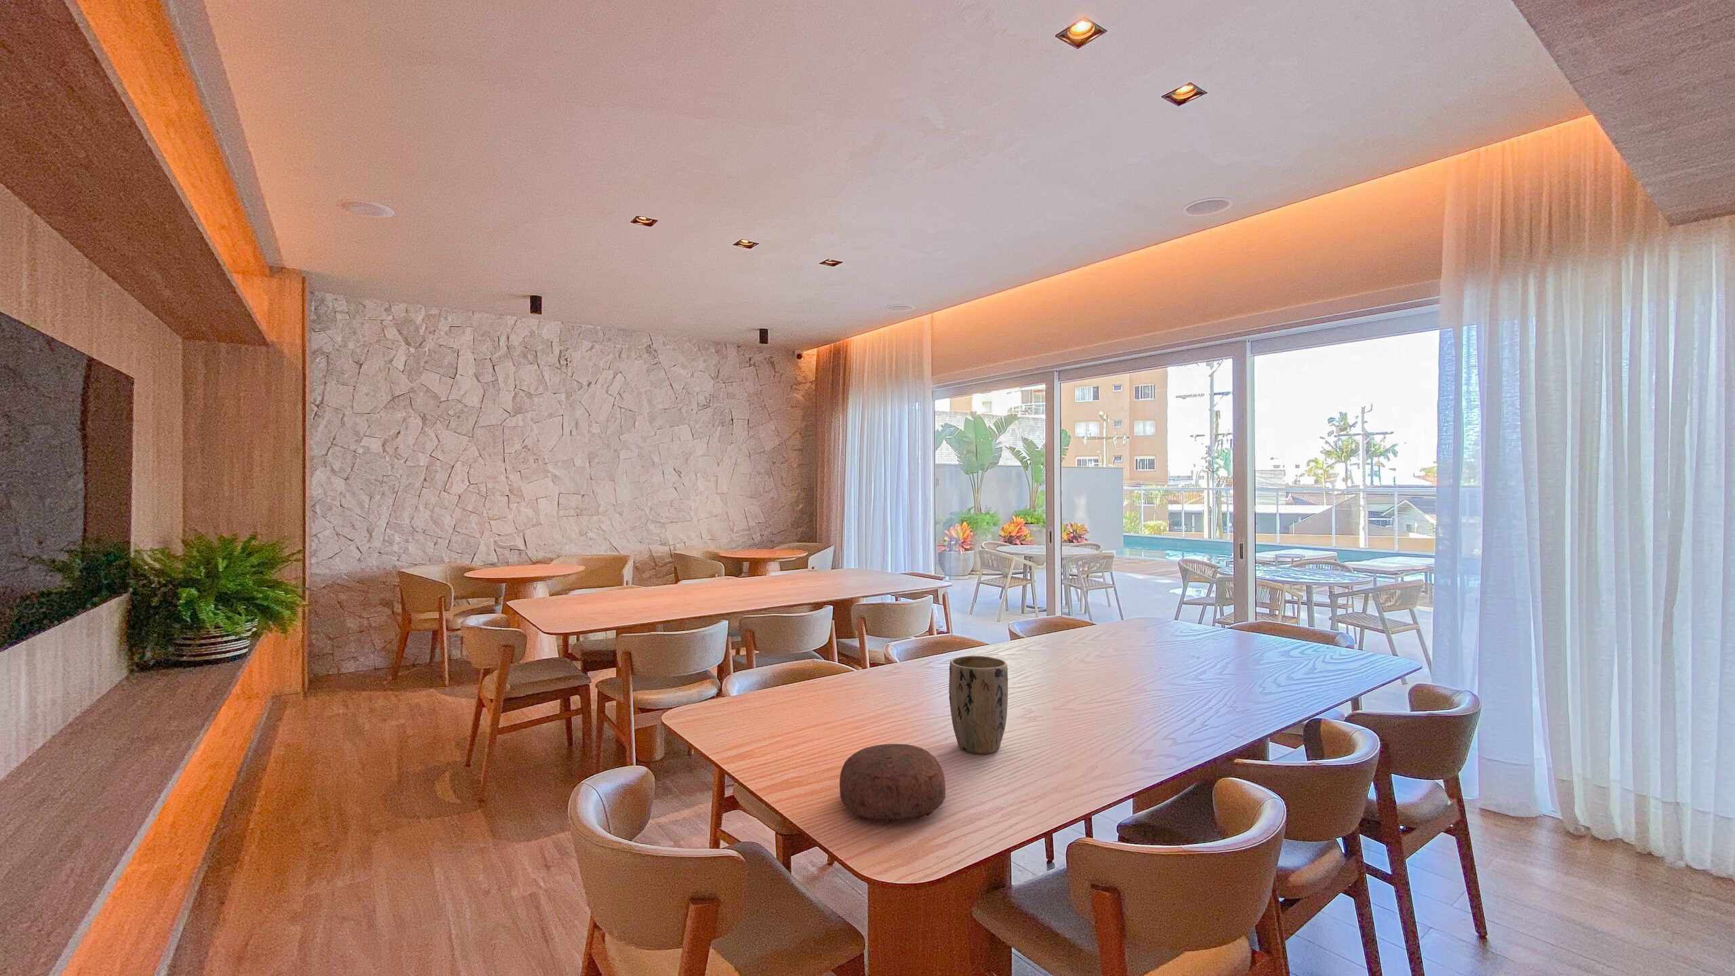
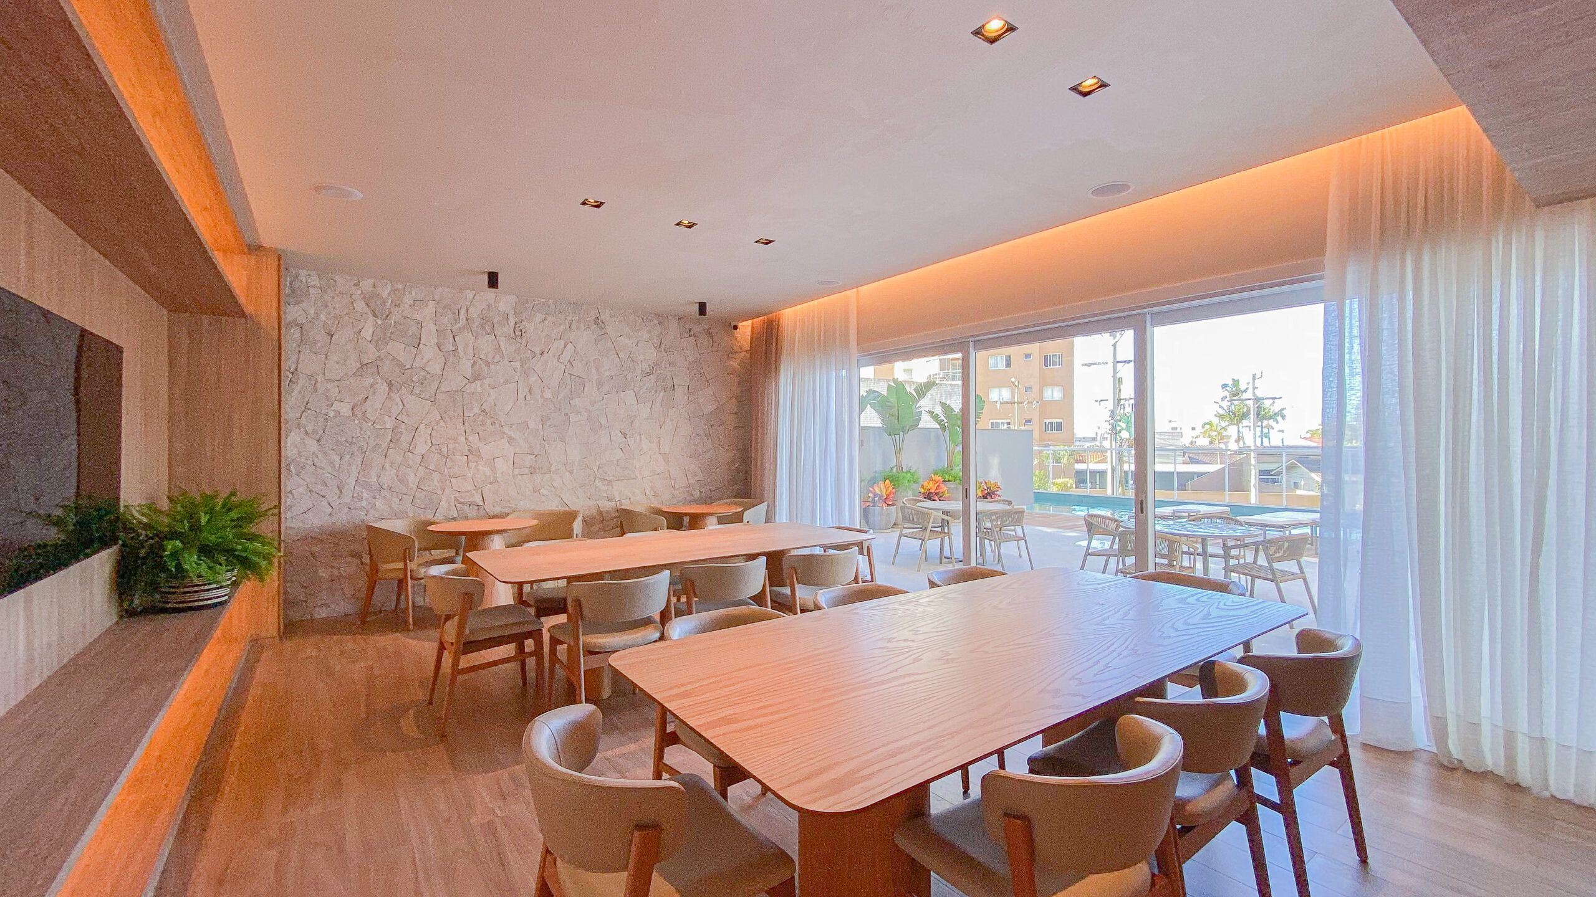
- plant pot (978, 704)
- decorative bowl (891, 777)
